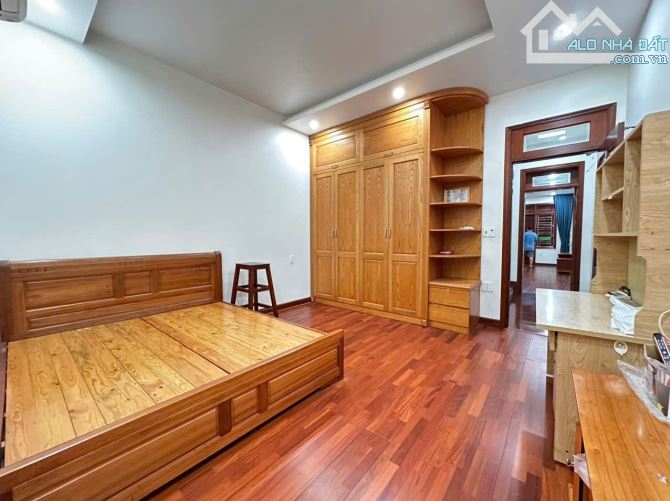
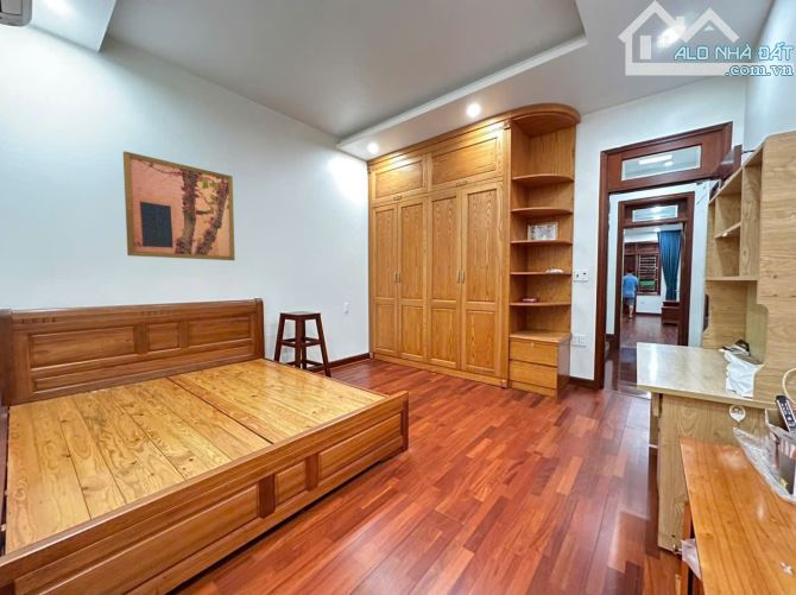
+ wall art (184, 211)
